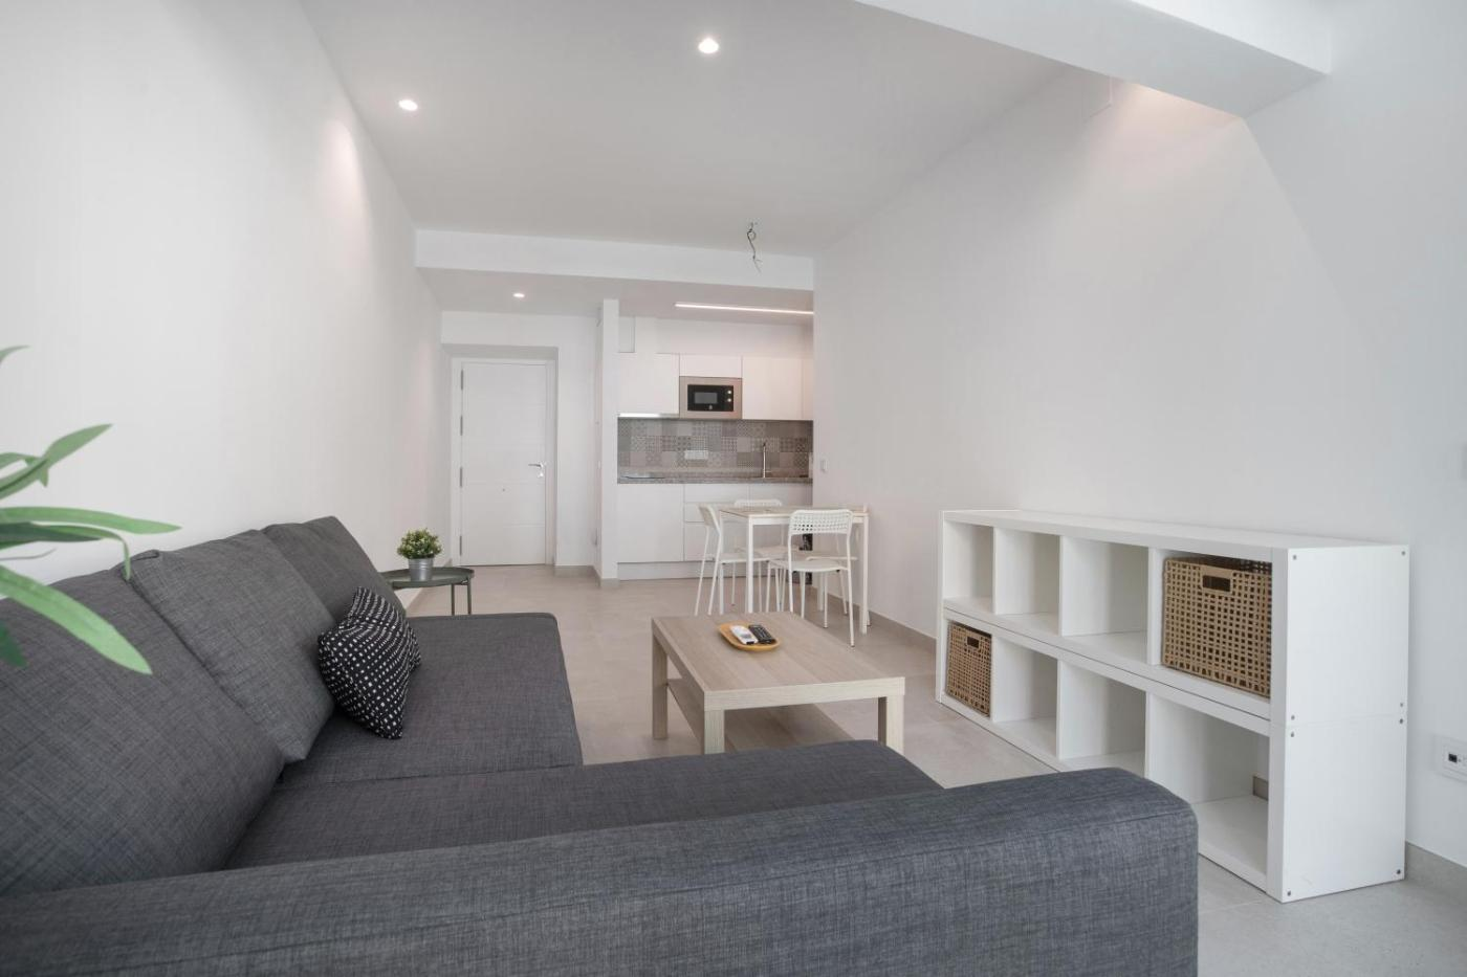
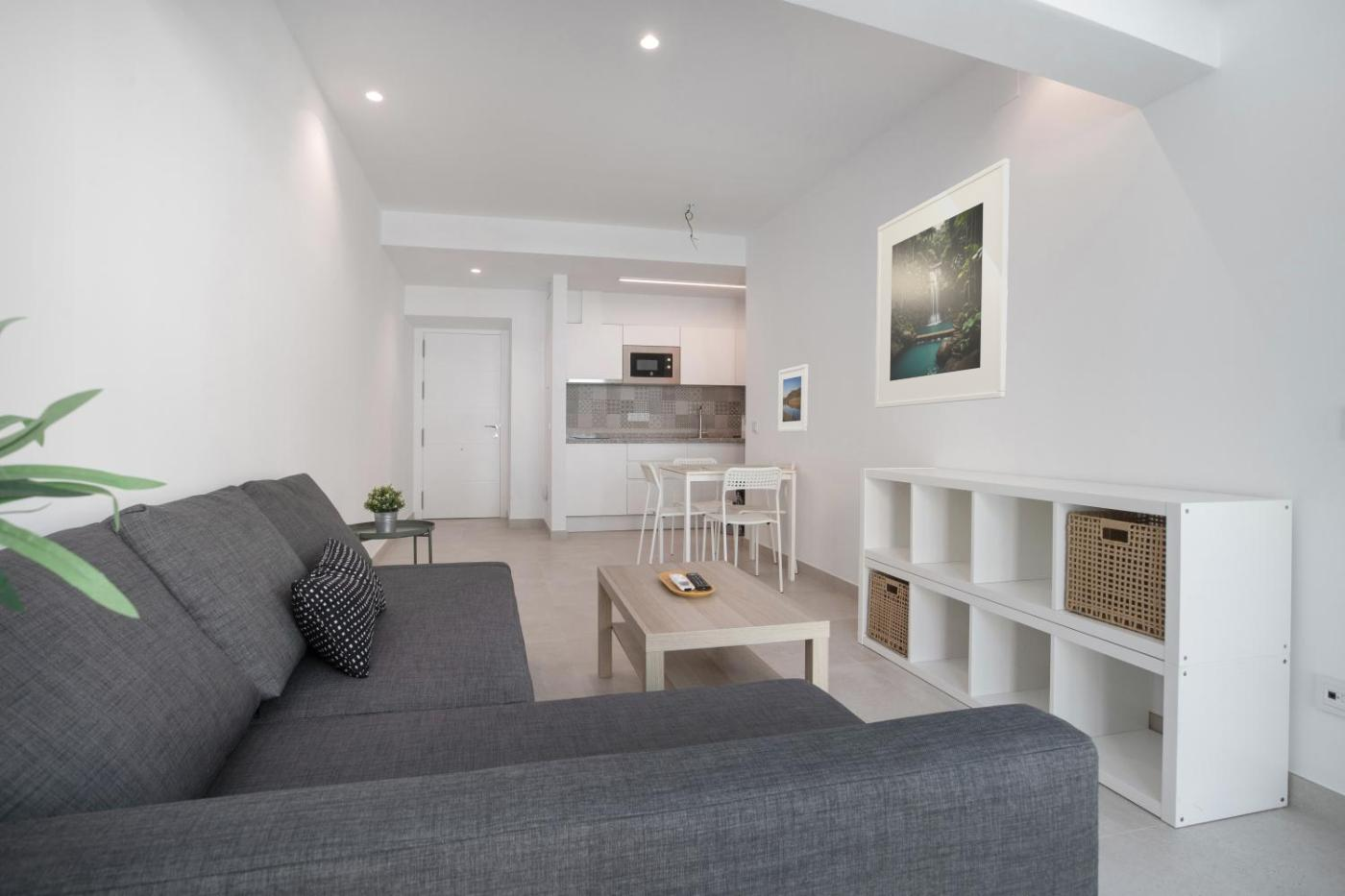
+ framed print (792, 400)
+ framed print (932, 301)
